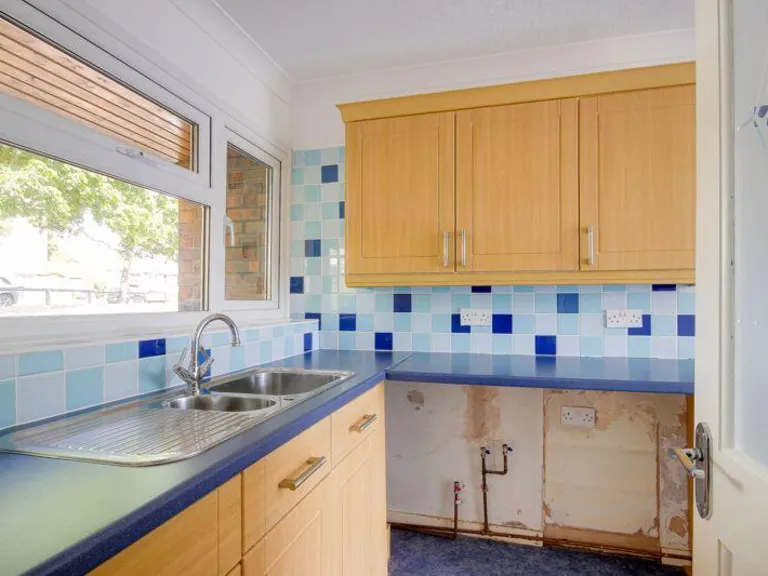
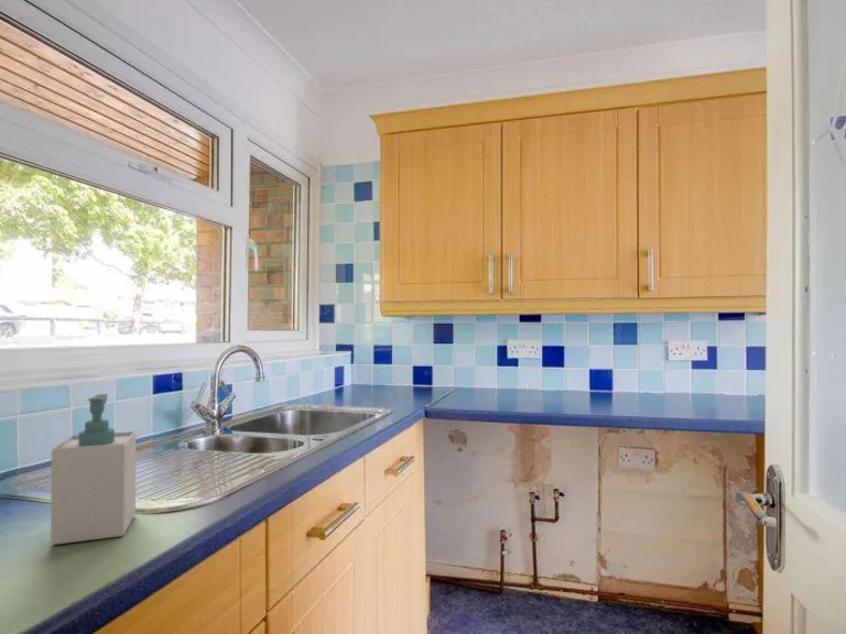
+ soap bottle (96, 462)
